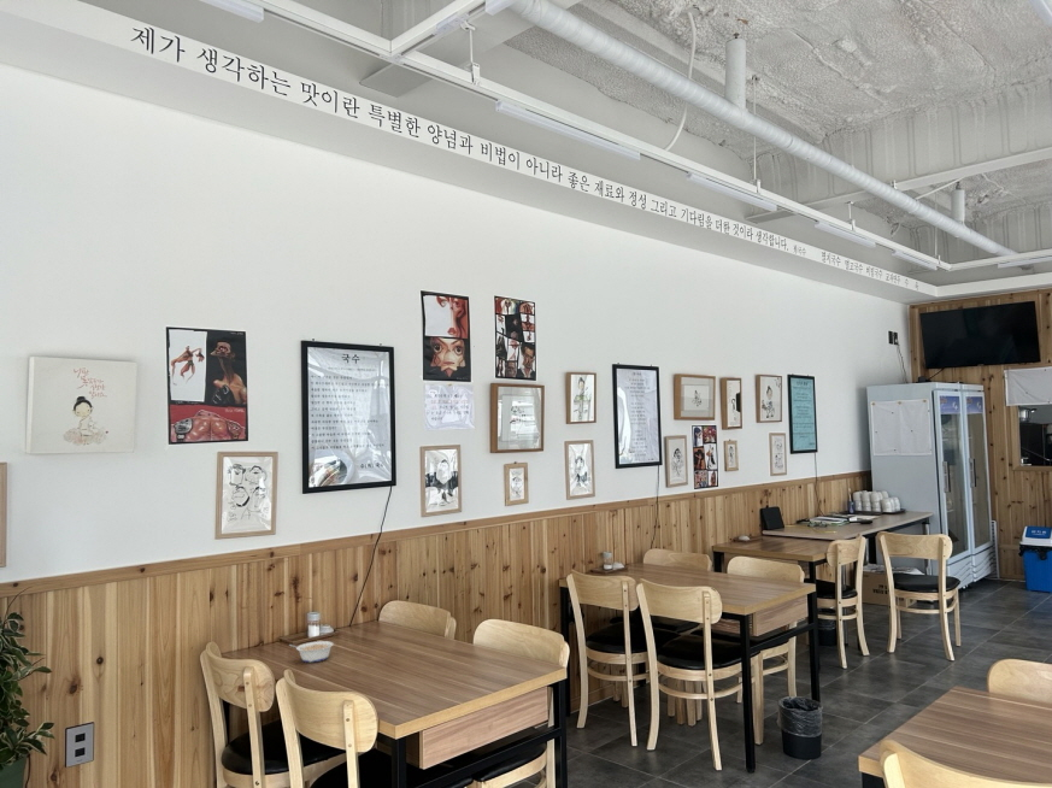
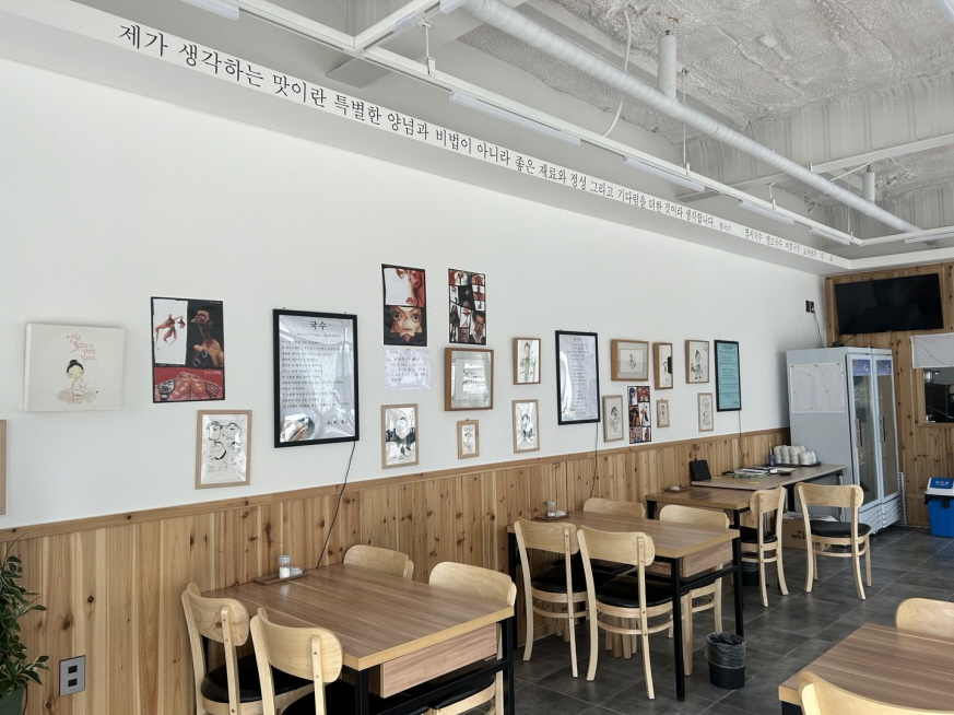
- legume (313, 651)
